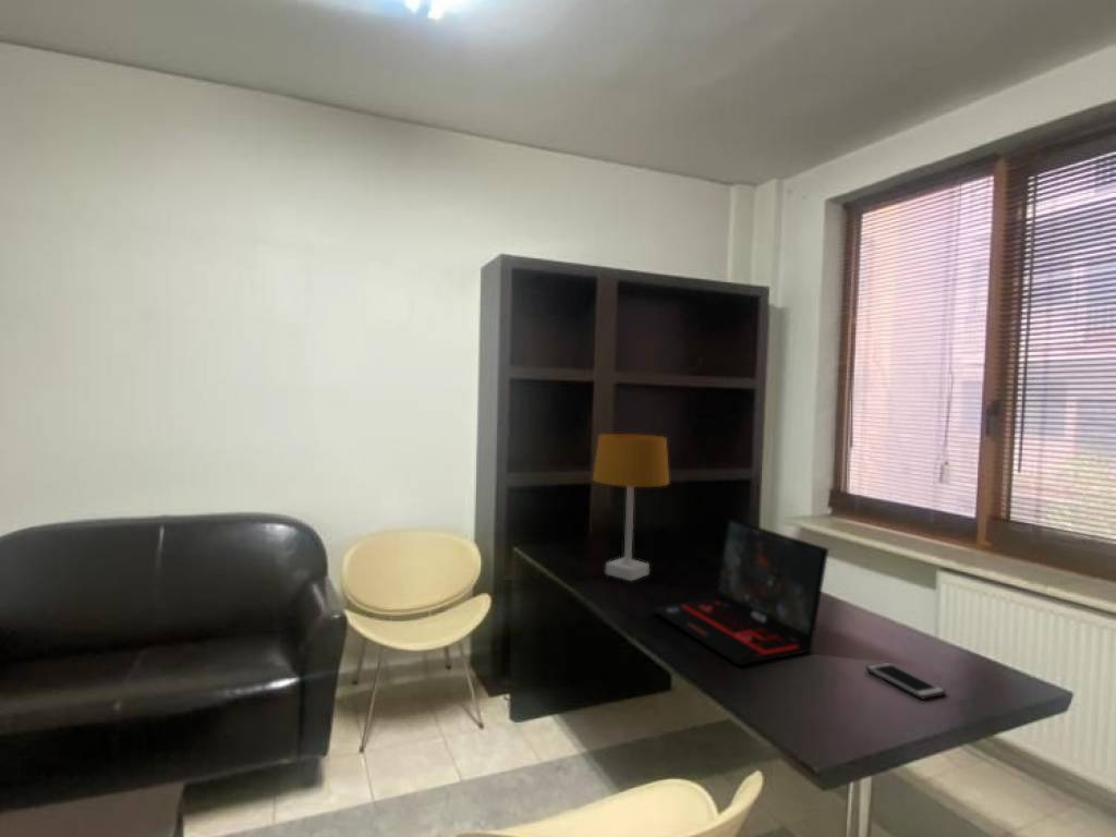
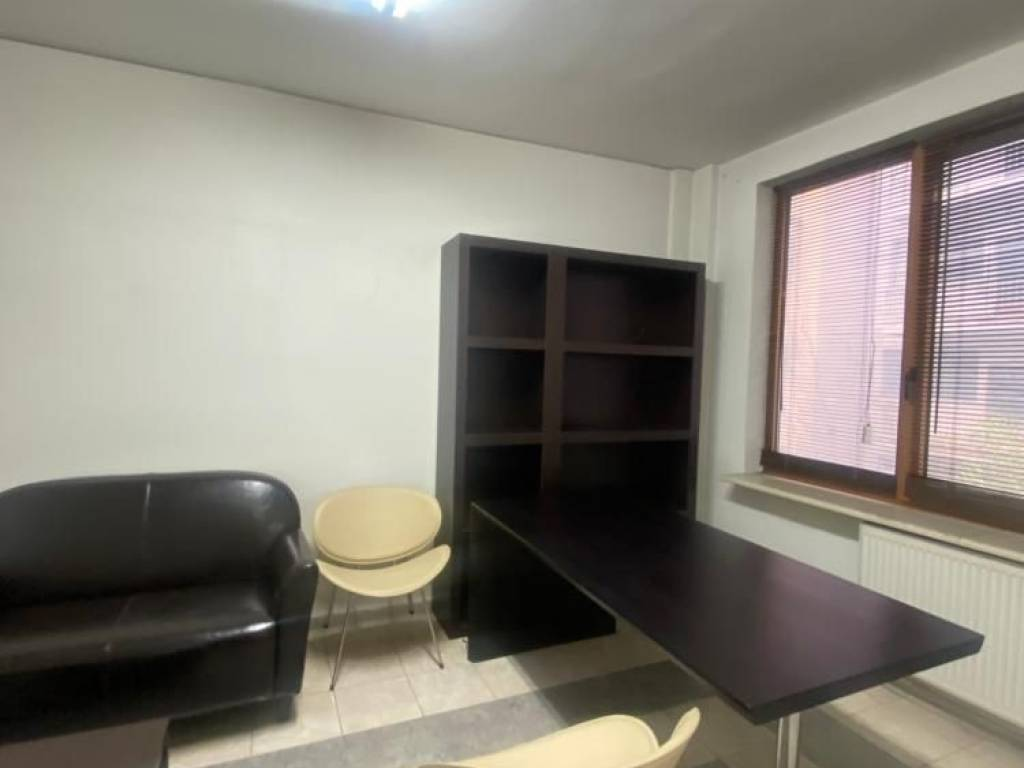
- laptop (732, 582)
- cell phone (903, 679)
- desk lamp (629, 506)
